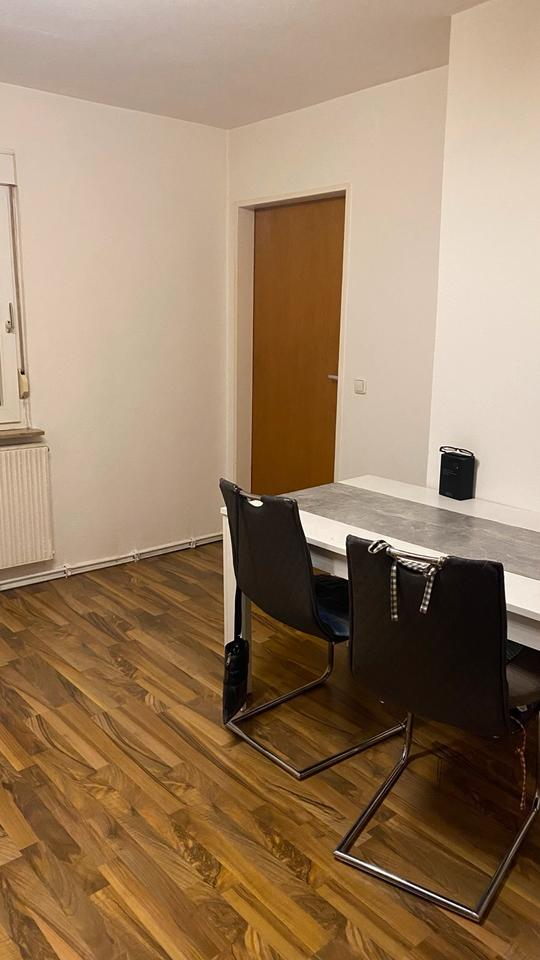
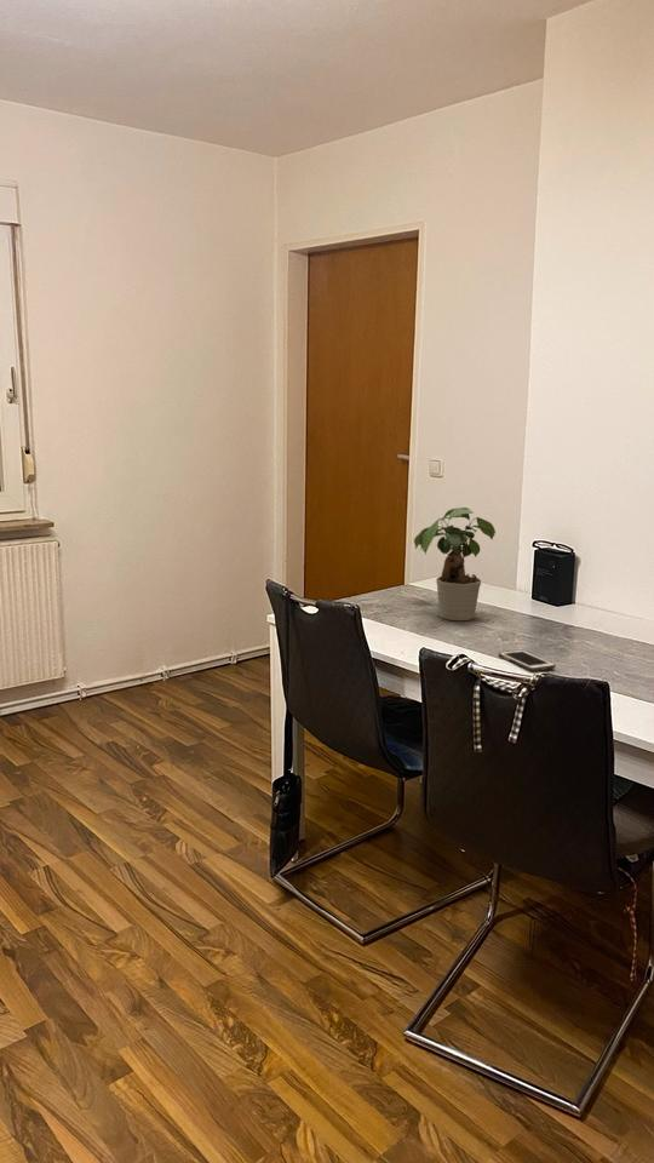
+ cell phone (526, 660)
+ potted plant (453, 560)
